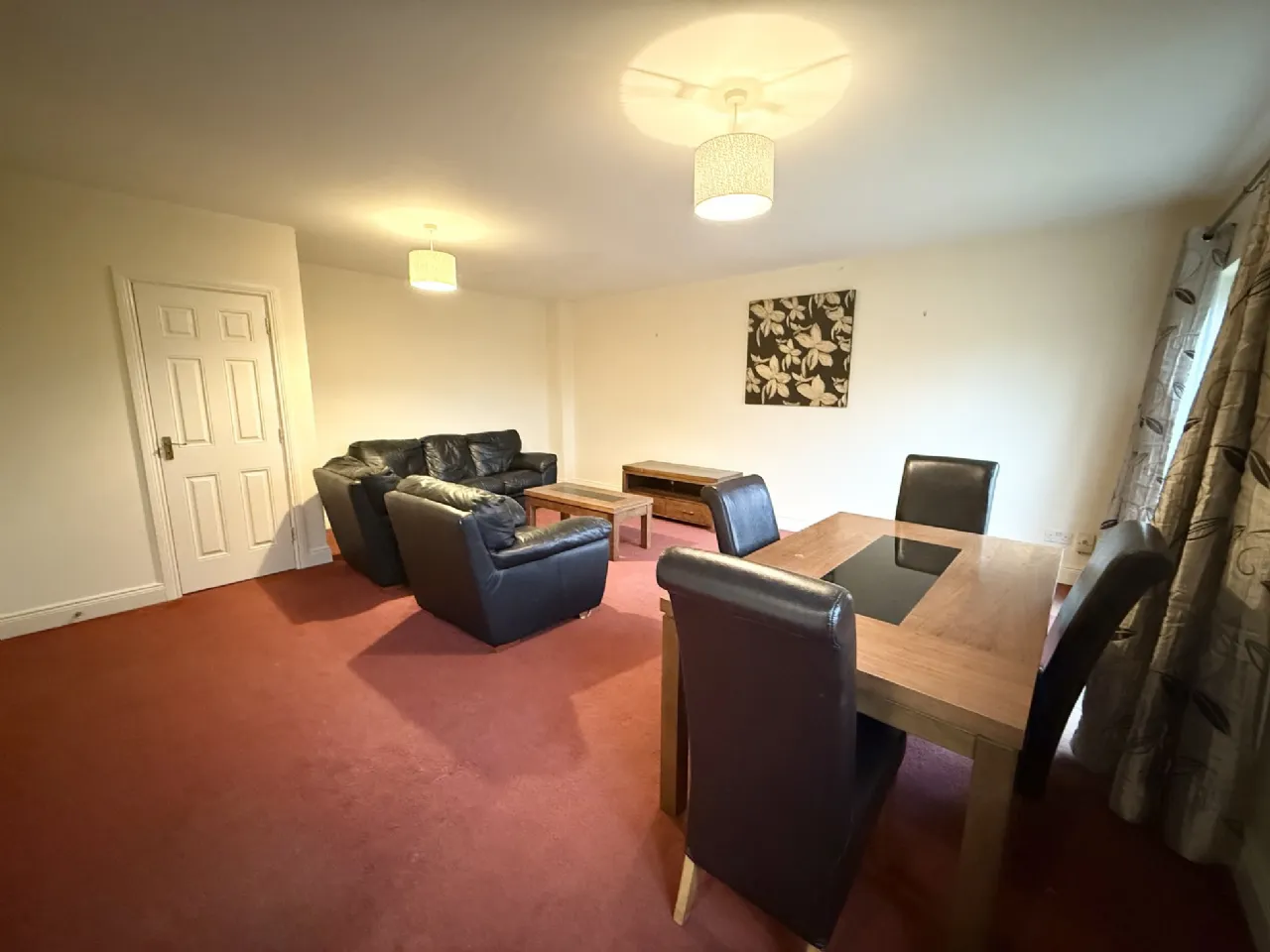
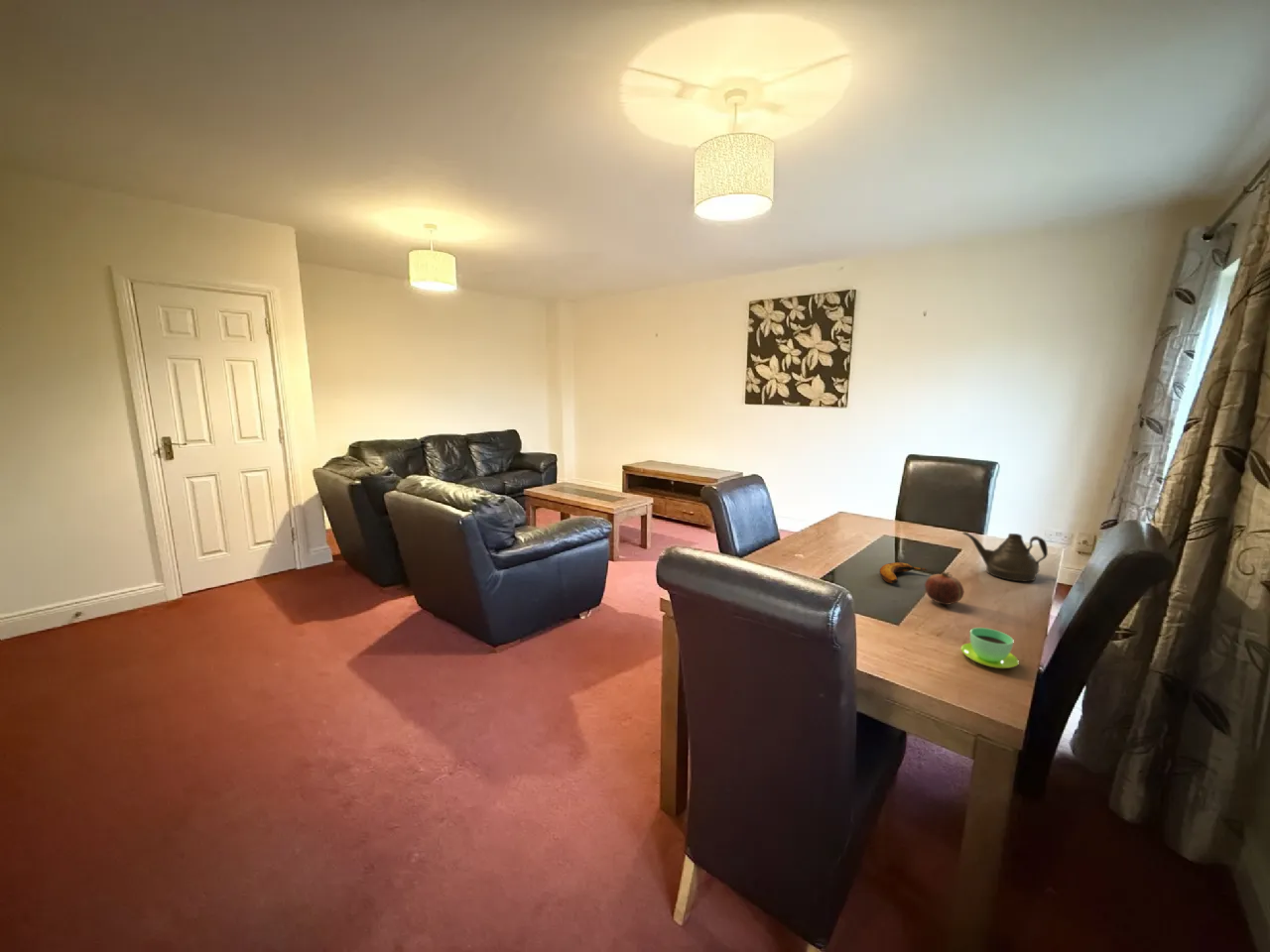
+ fruit (944, 587)
+ teapot (1002, 552)
+ banana (899, 571)
+ cup (990, 647)
